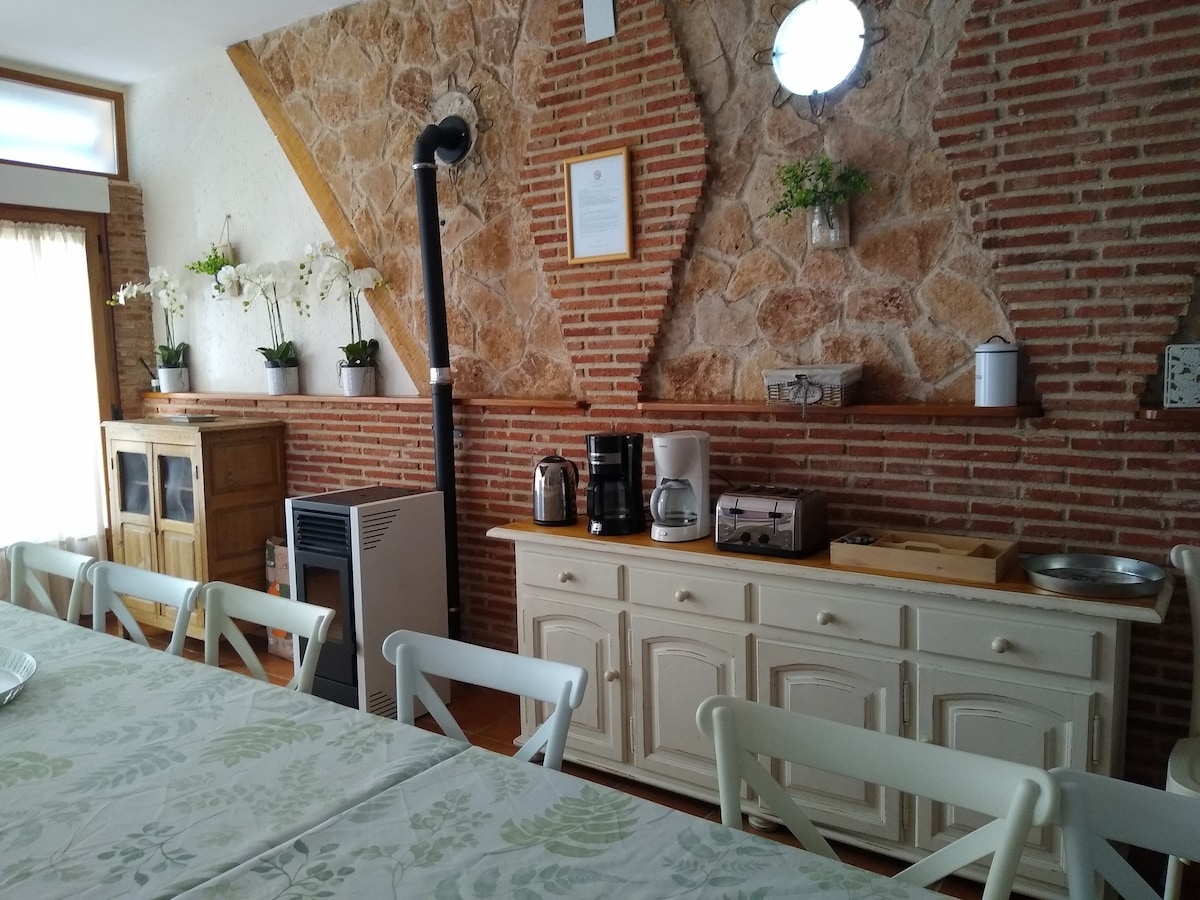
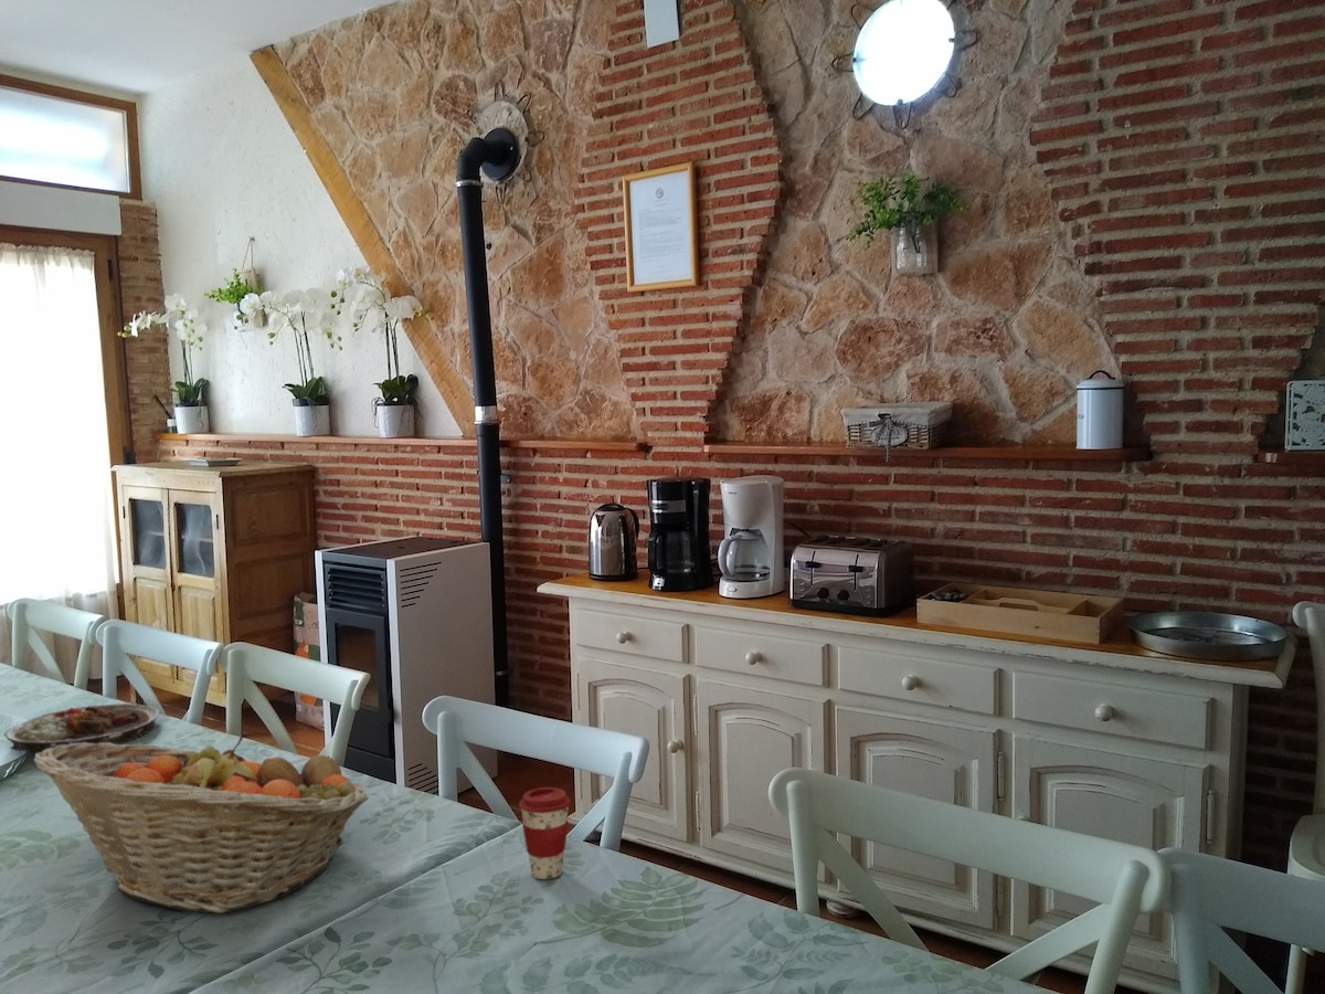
+ plate (84, 722)
+ coffee cup (545, 833)
+ fruit basket (208, 801)
